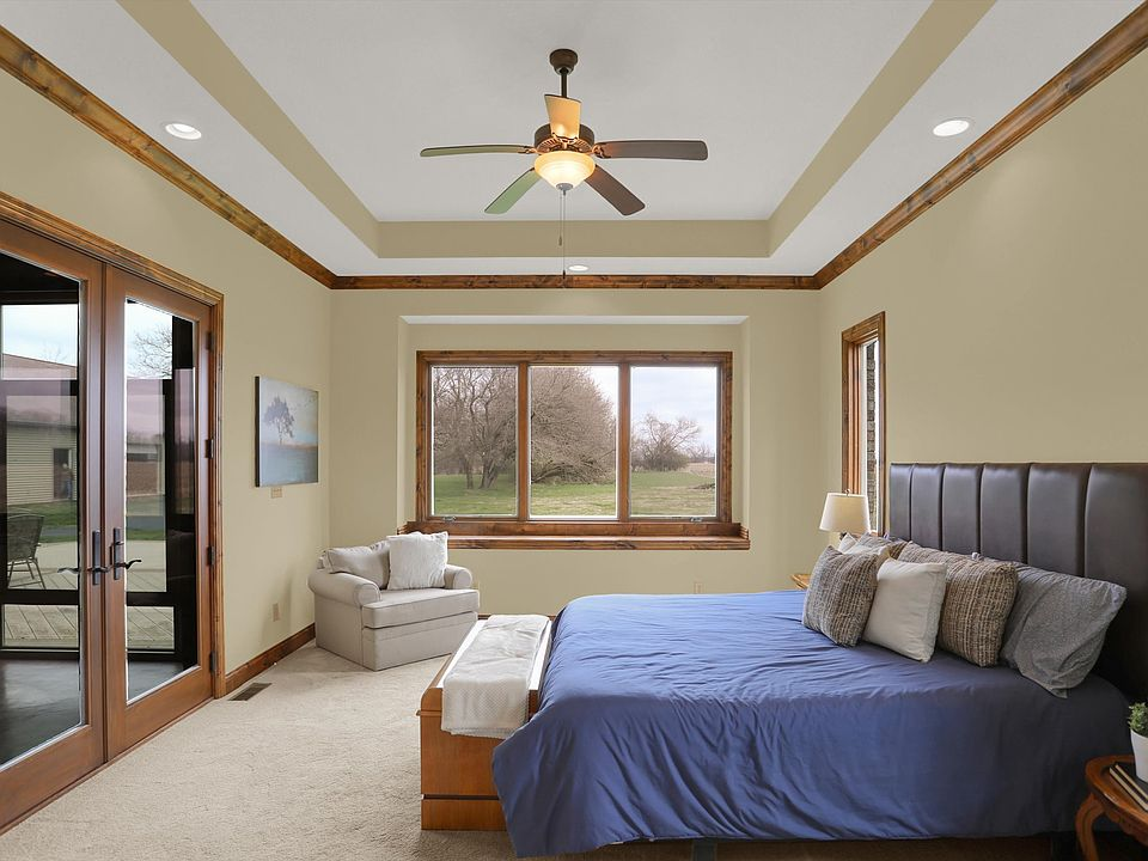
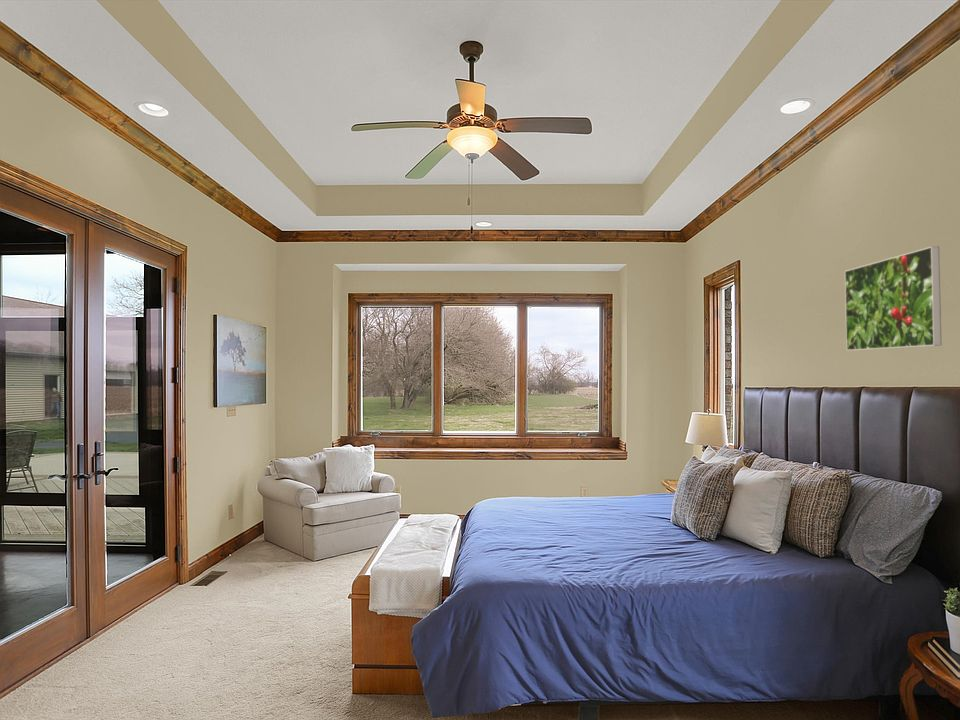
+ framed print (887, 304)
